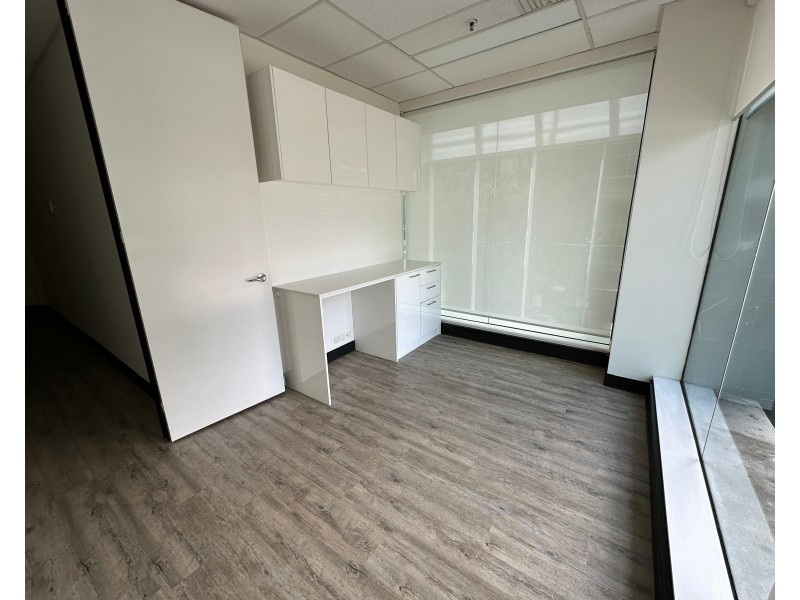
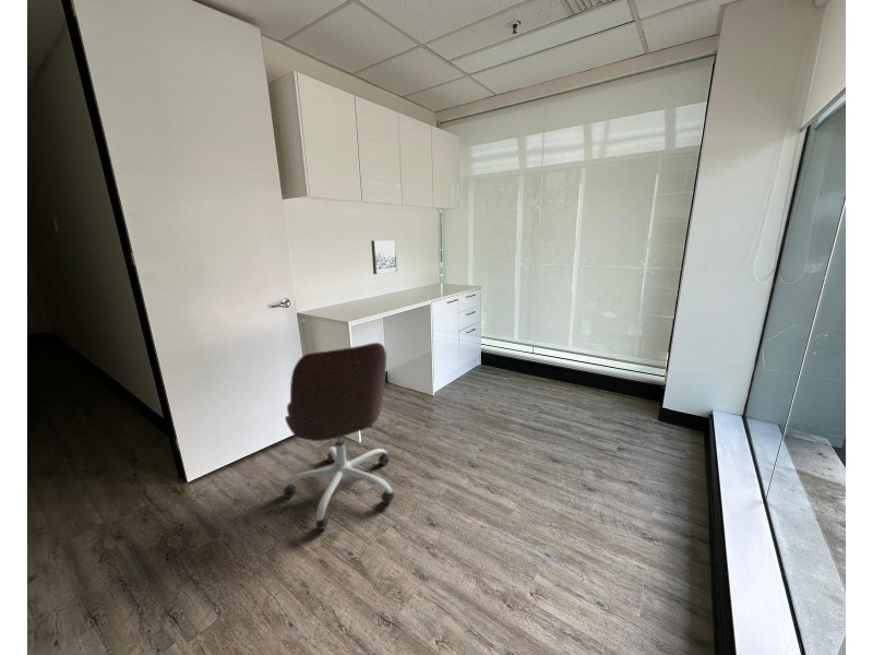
+ office chair (336, 414)
+ wall art (384, 257)
